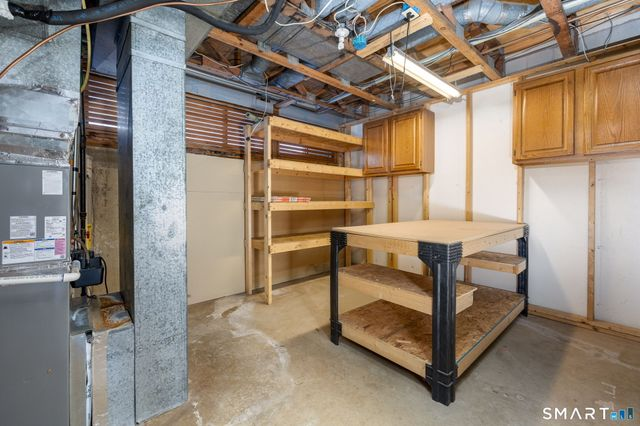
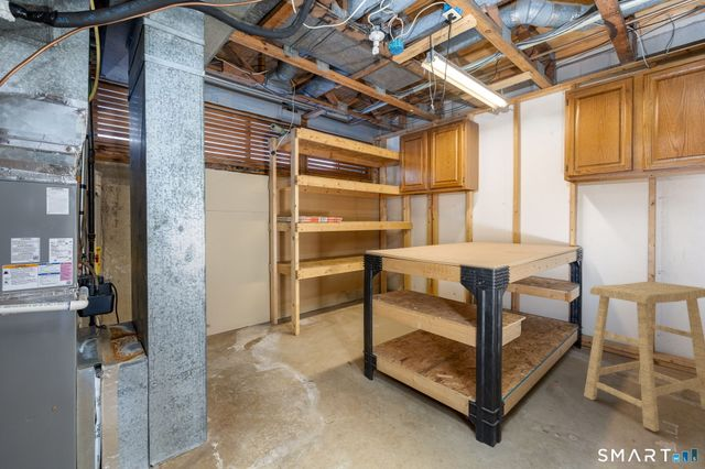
+ stool (647, 346)
